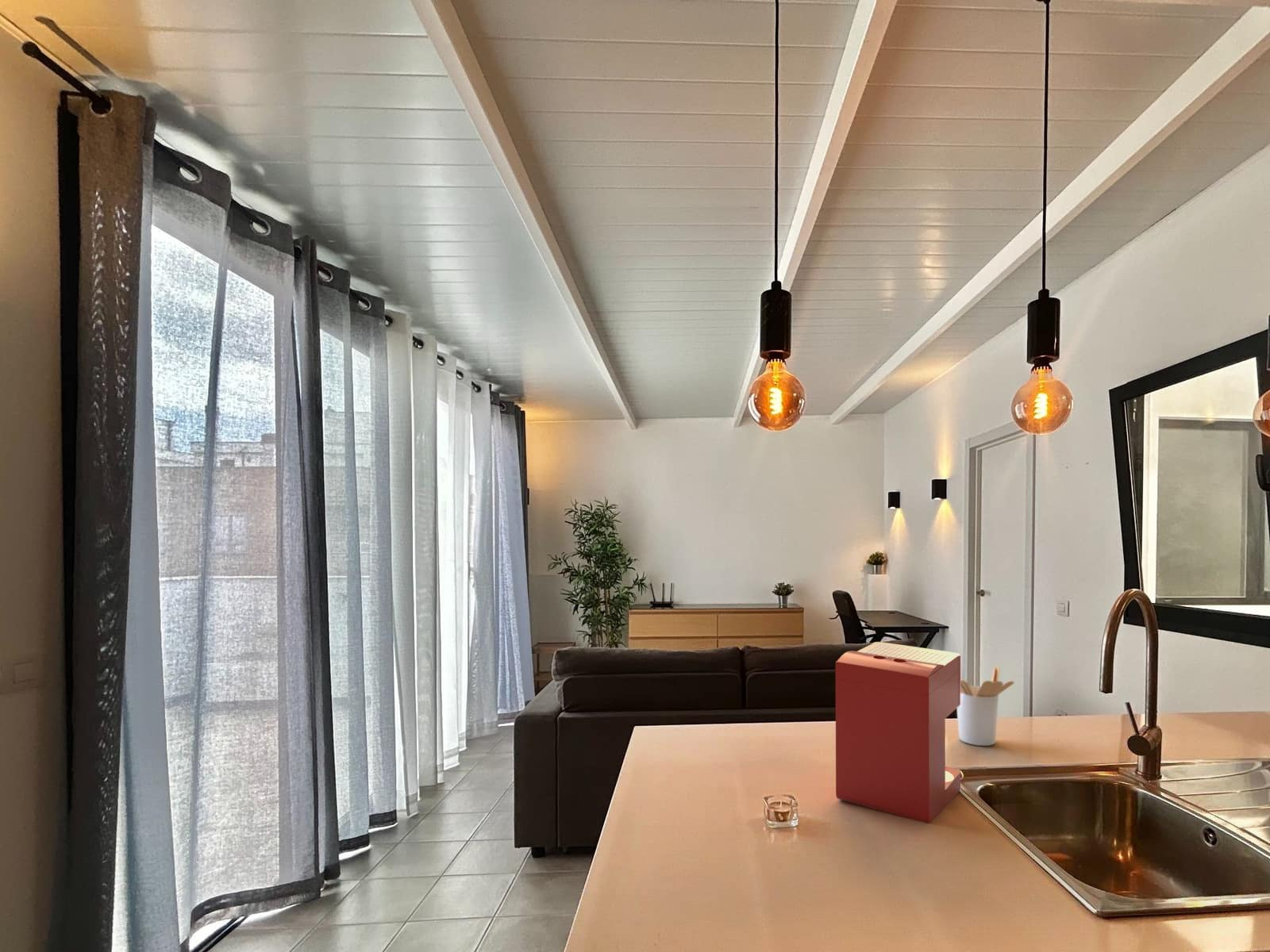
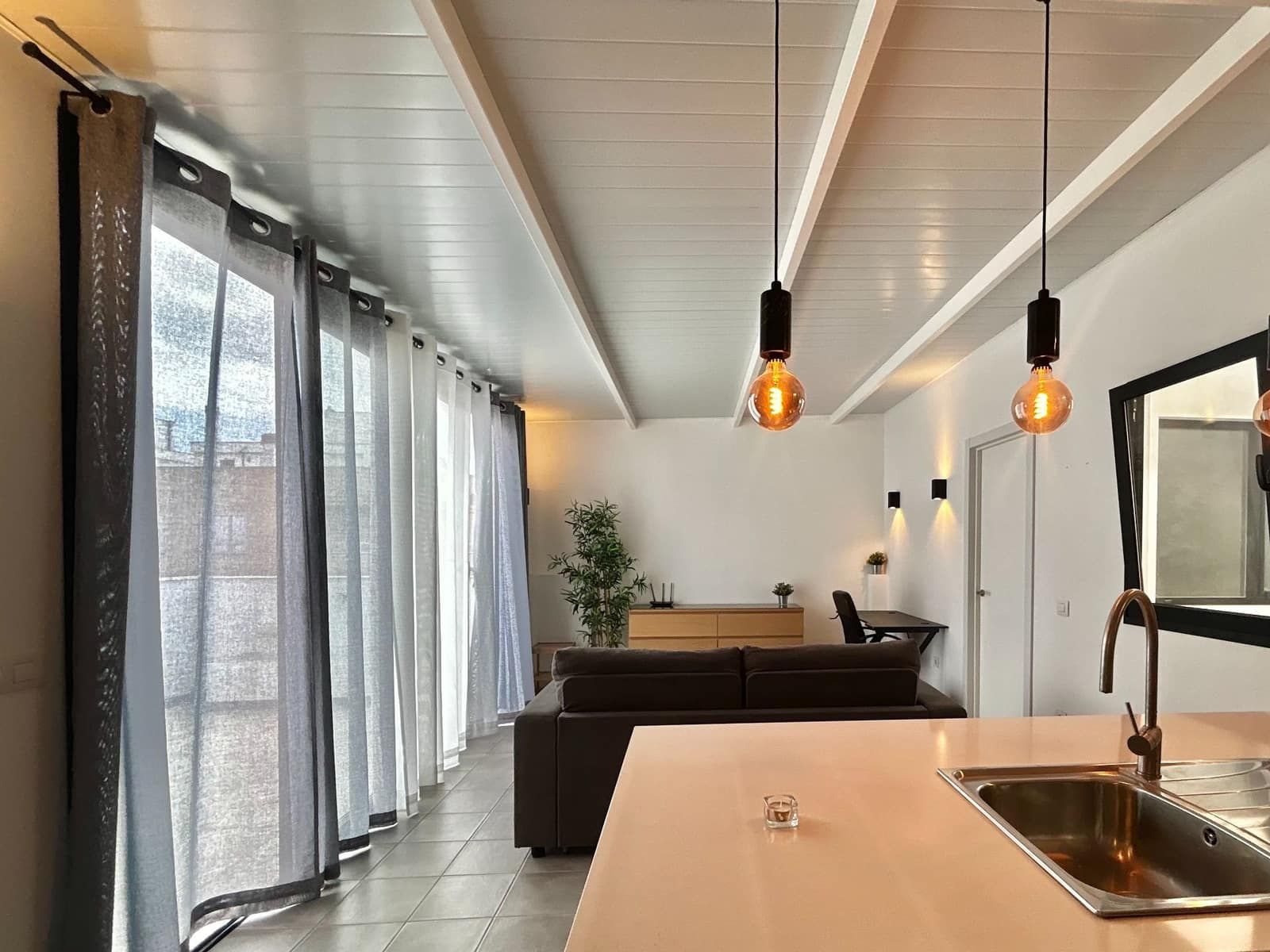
- utensil holder (983, 706)
- coffee maker (899, 724)
